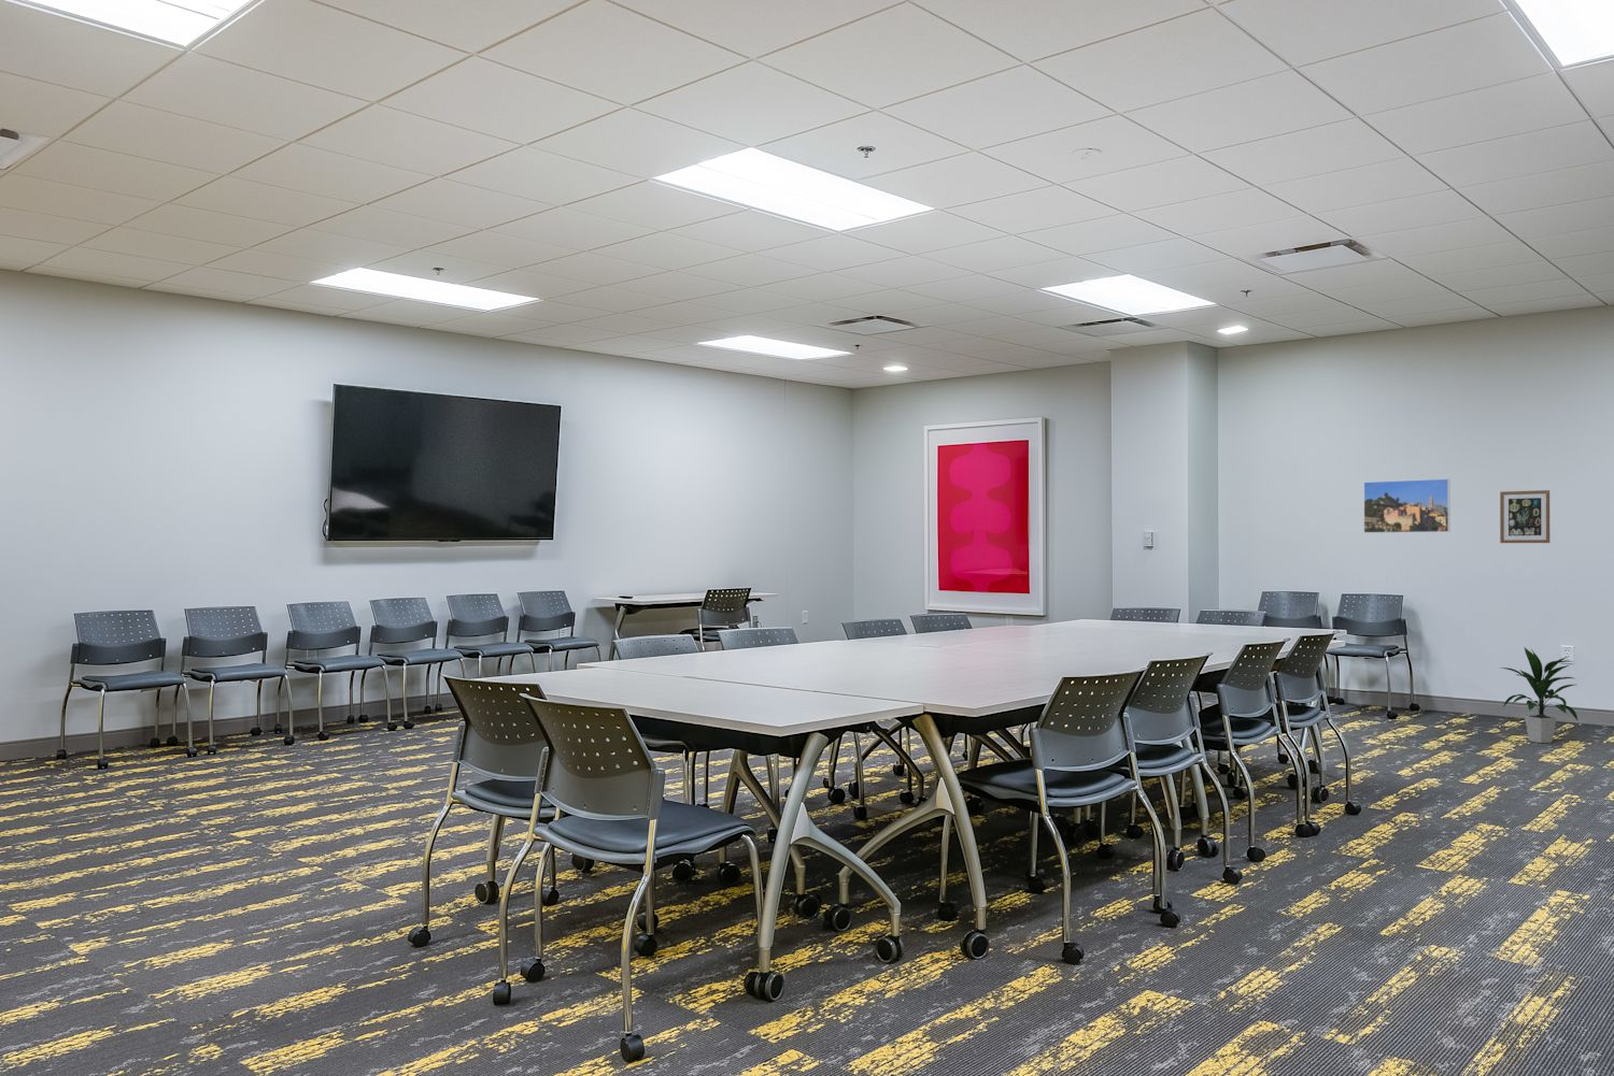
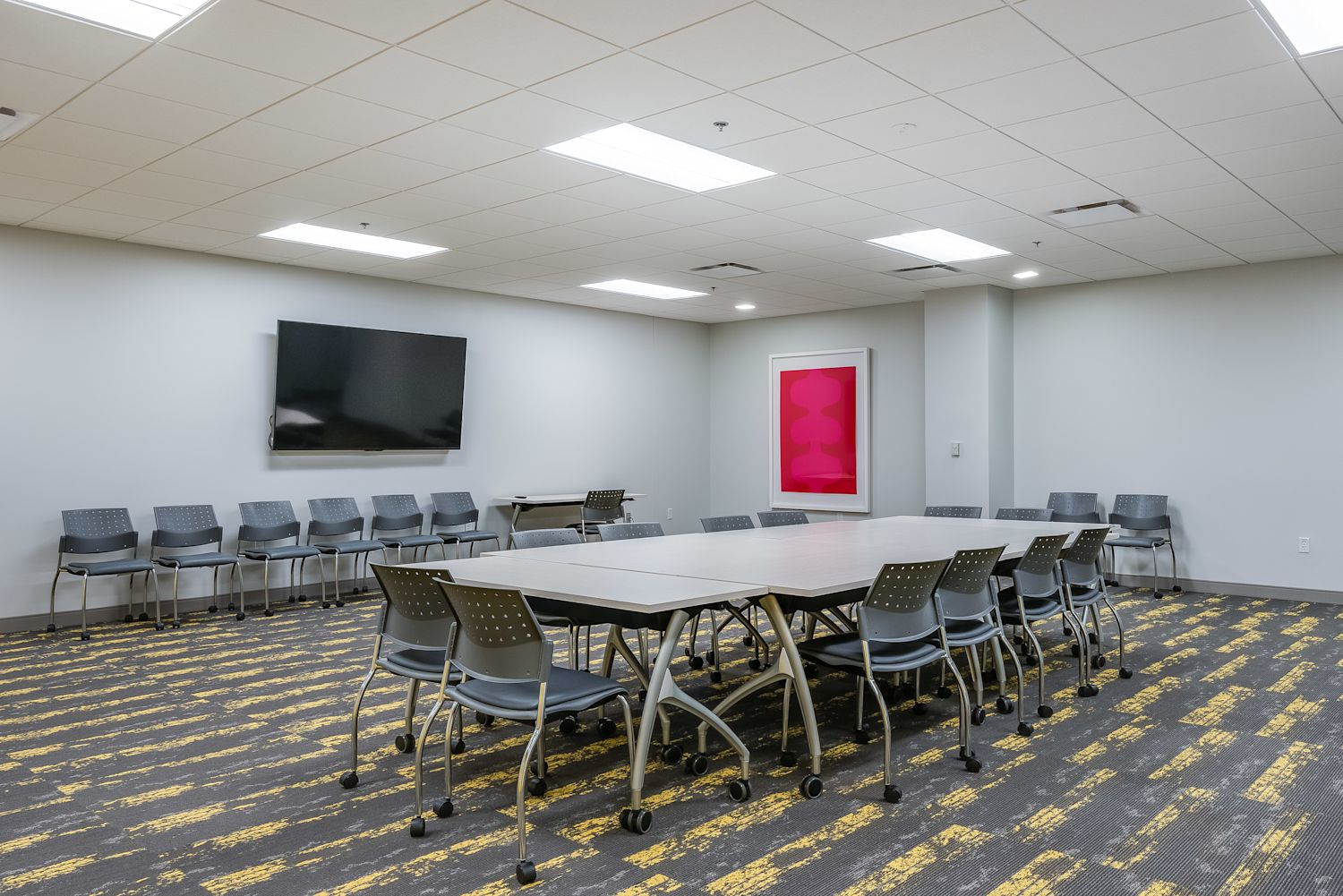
- wall art (1525, 516)
- indoor plant (1544, 694)
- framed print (1405, 507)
